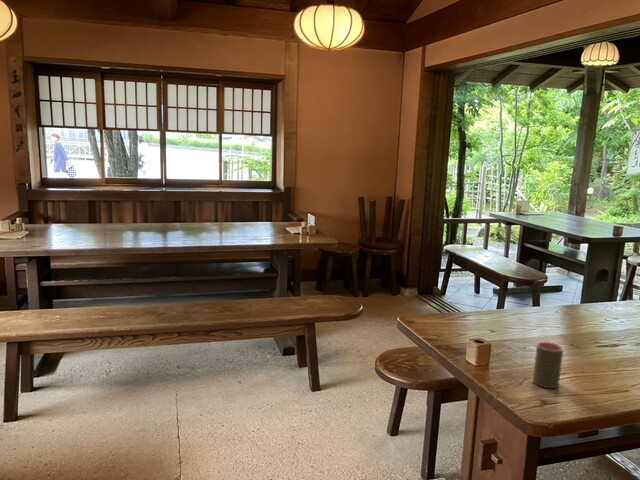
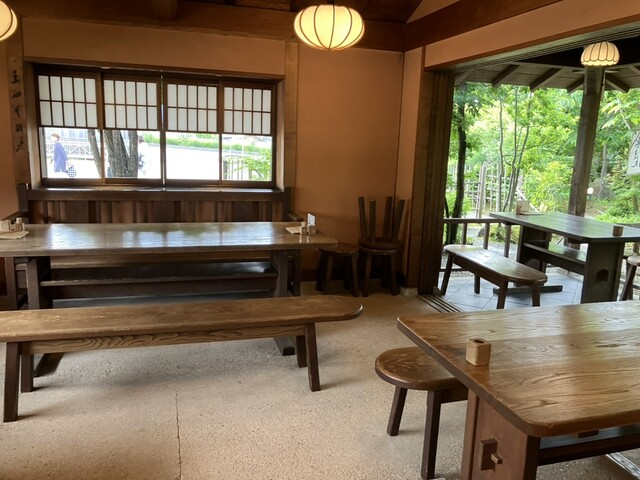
- cup (547, 364)
